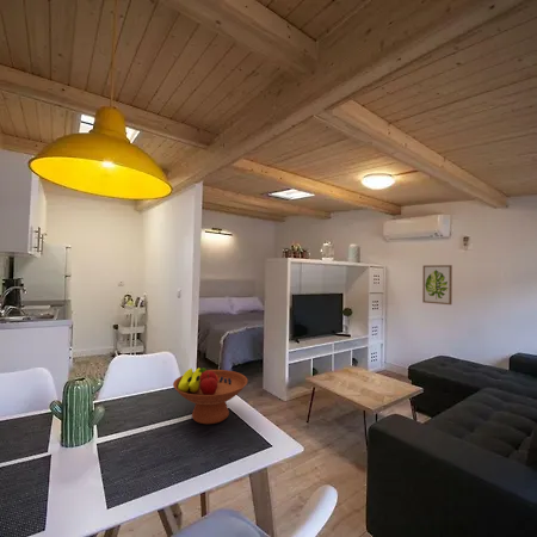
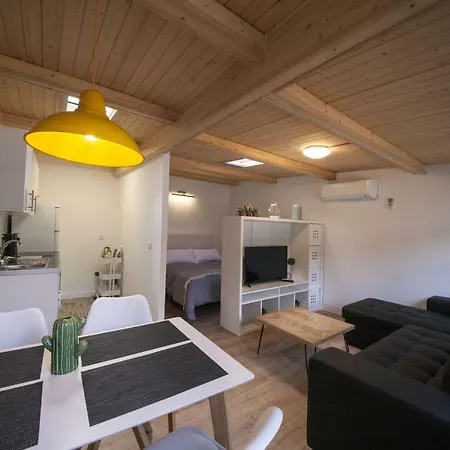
- fruit bowl (210, 391)
- wall art (437, 284)
